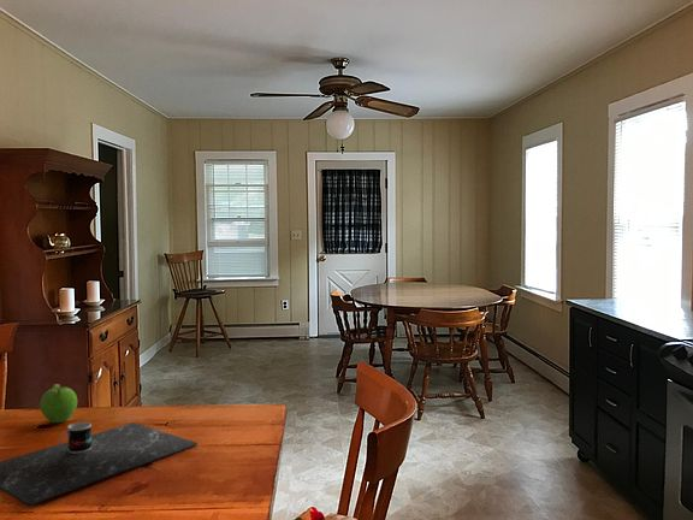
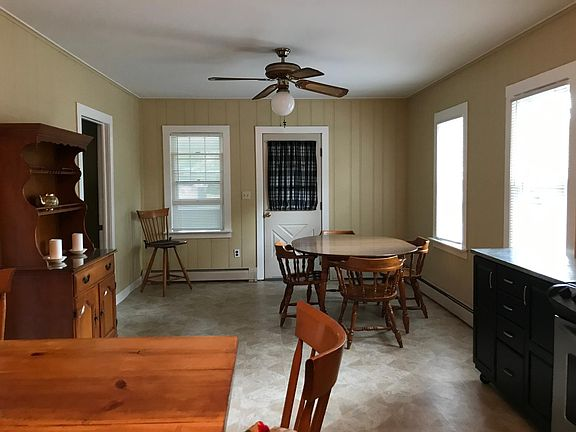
- placemat (90, 444)
- fruit (59, 402)
